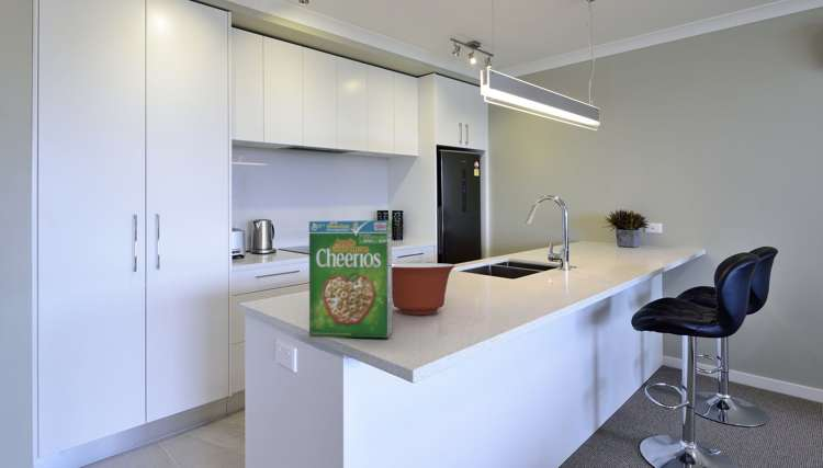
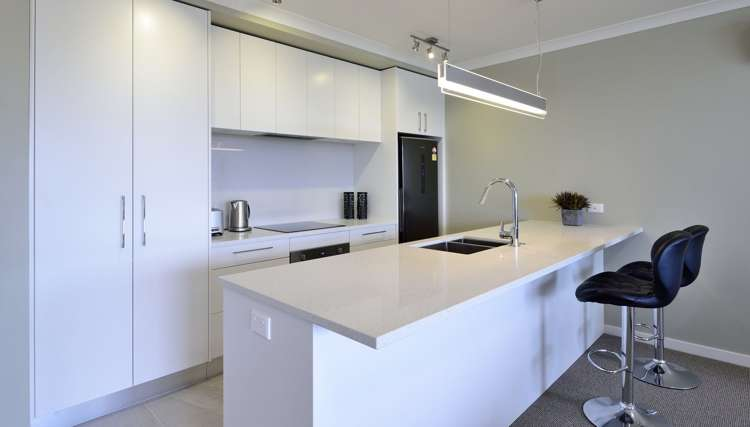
- cereal box (351, 277)
- mixing bowl (418, 288)
